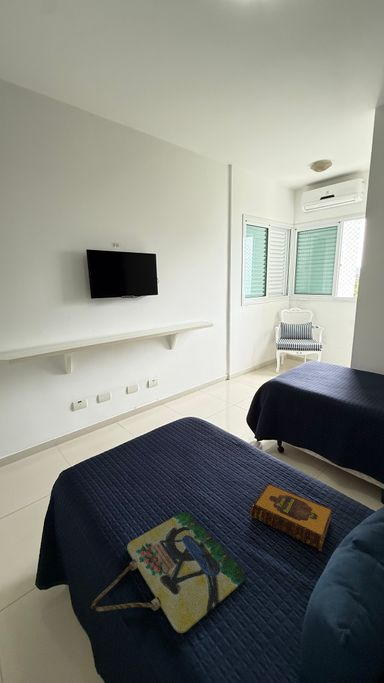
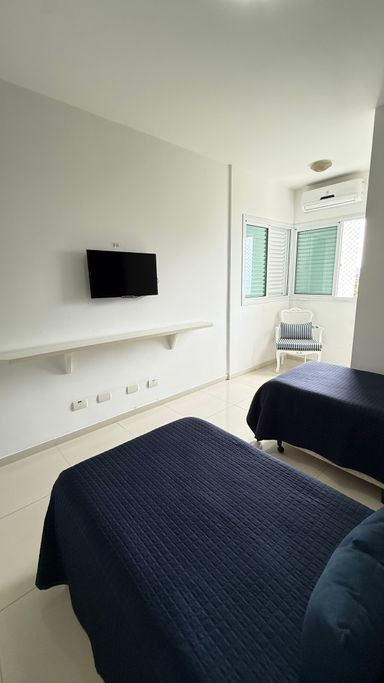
- home sign (162, 573)
- hardback book (290, 514)
